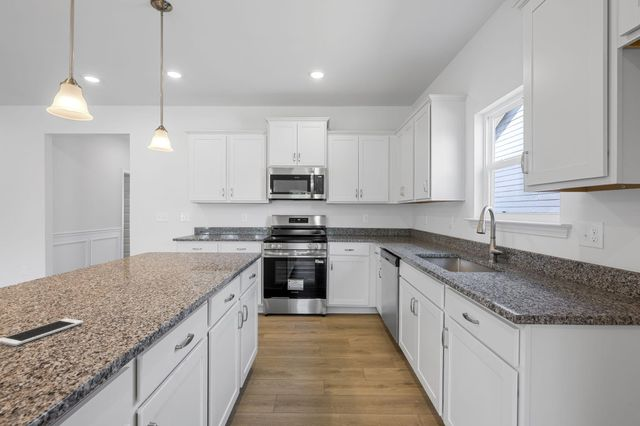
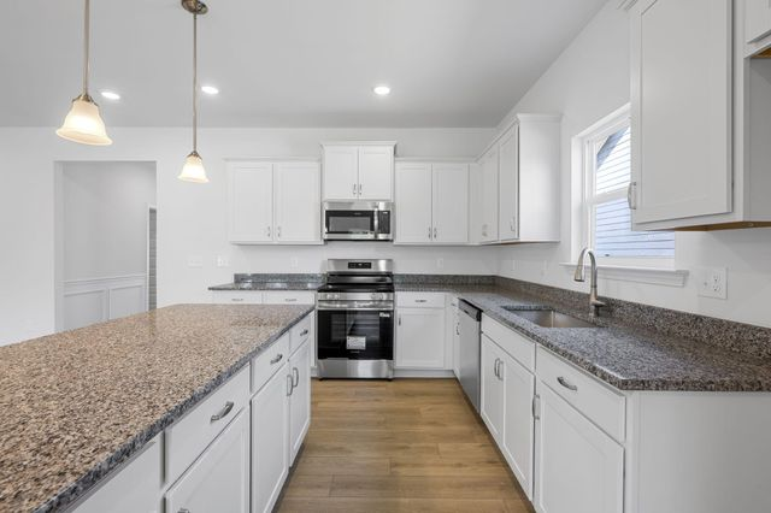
- cell phone (43, 330)
